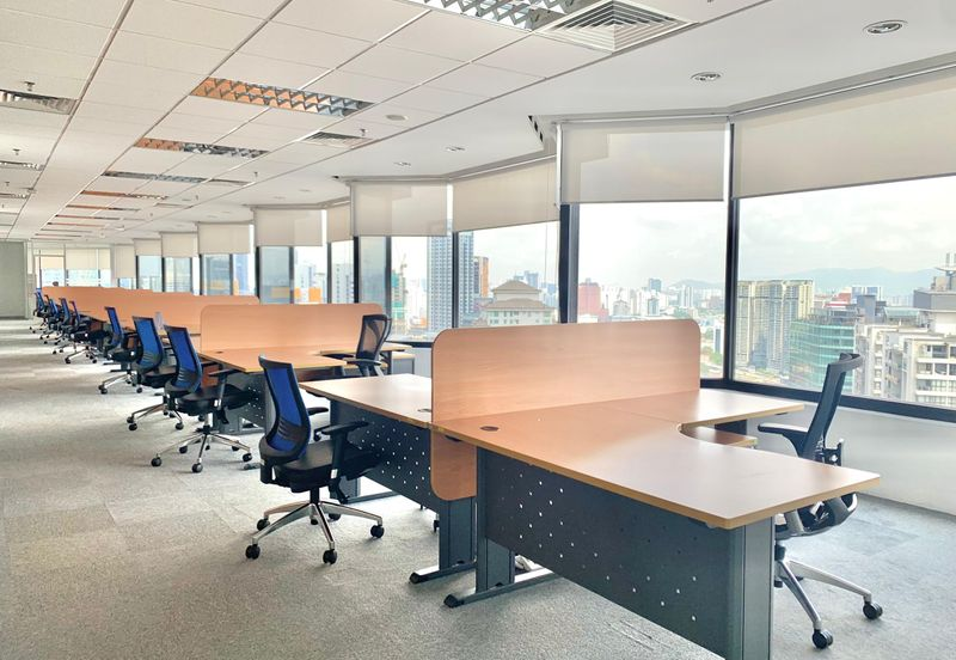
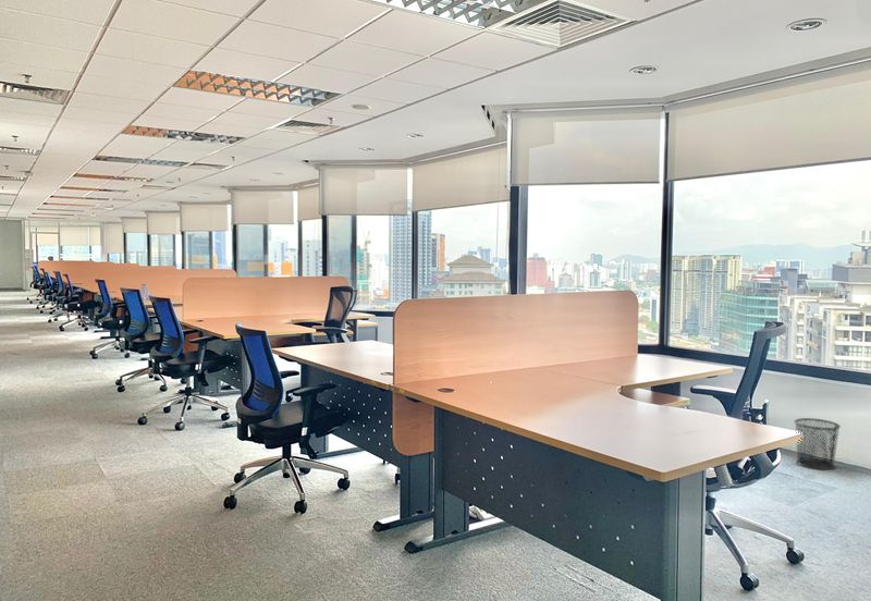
+ waste bin (815, 443)
